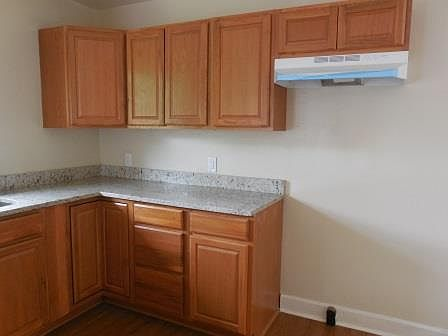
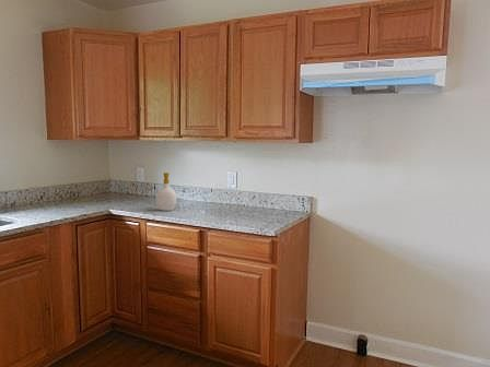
+ soap bottle (166, 191)
